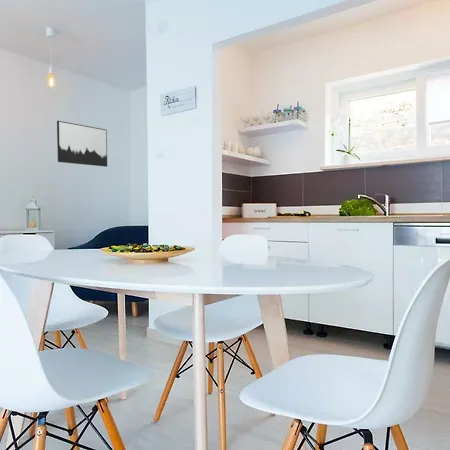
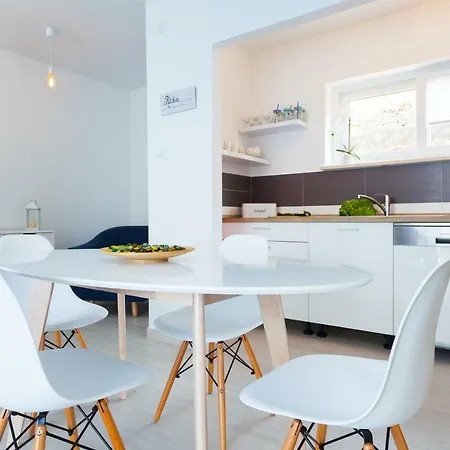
- wall art (83, 145)
